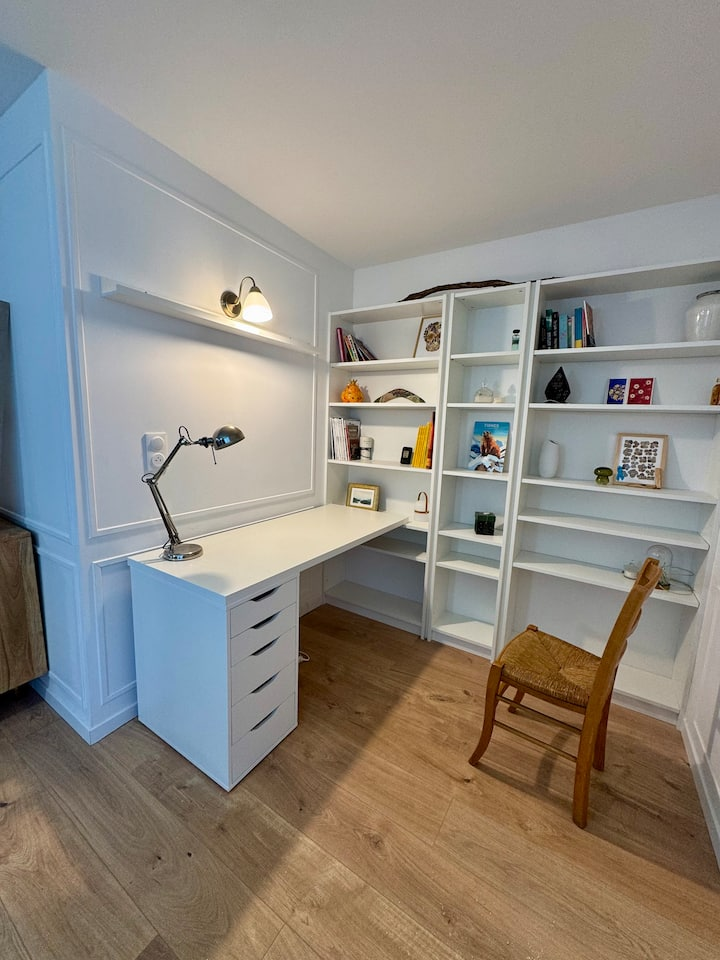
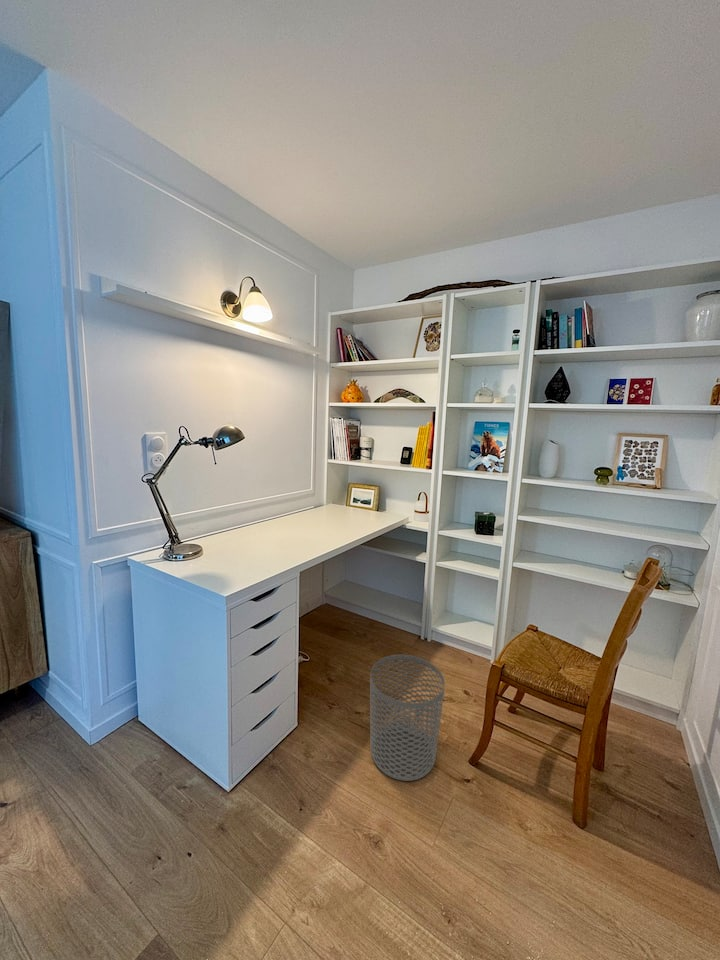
+ waste bin (404, 715)
